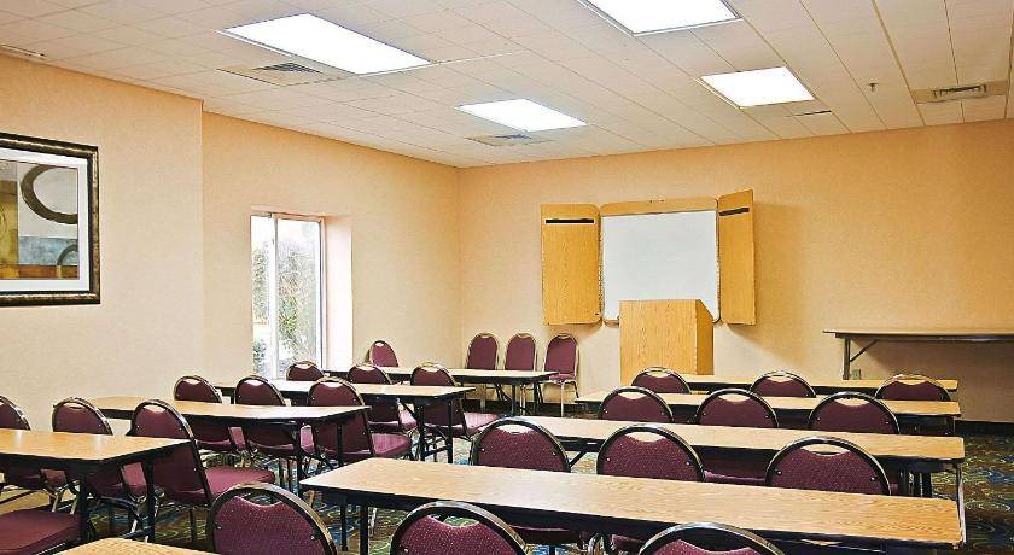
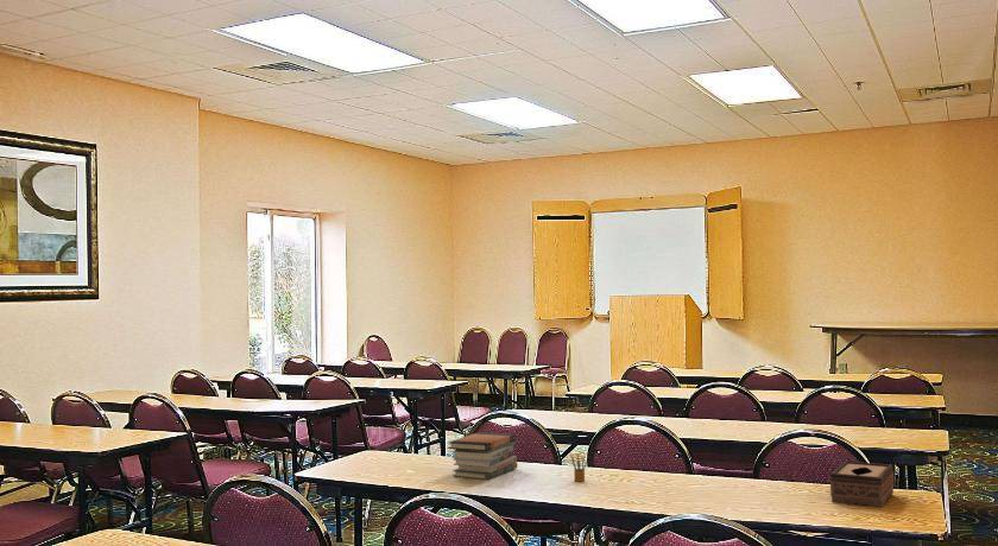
+ book stack (484, 455)
+ pencil box (580, 468)
+ tissue box (863, 483)
